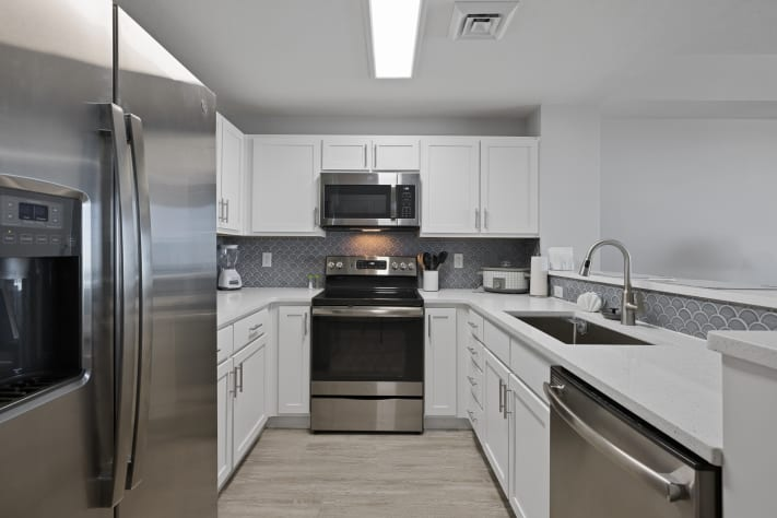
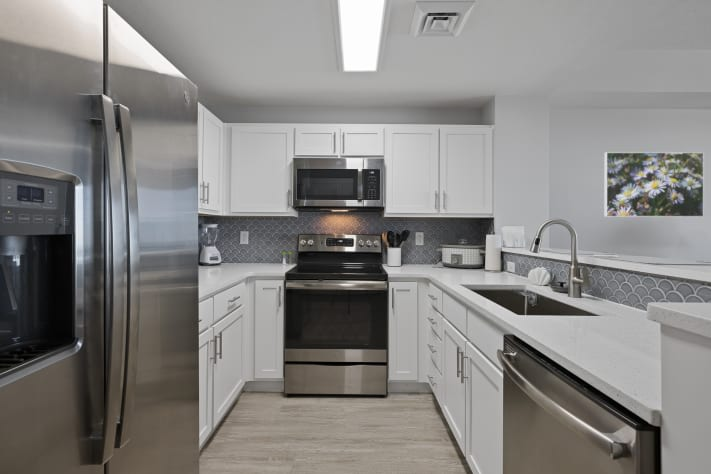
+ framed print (653, 184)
